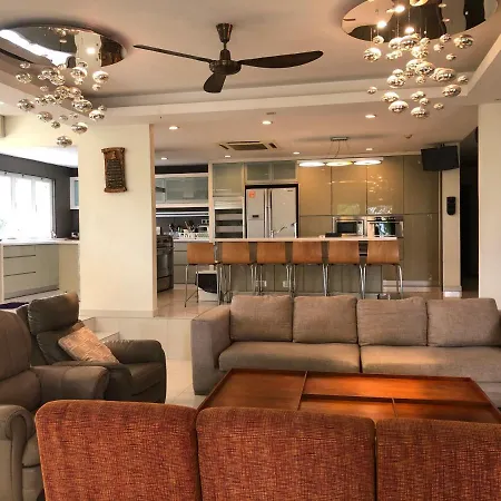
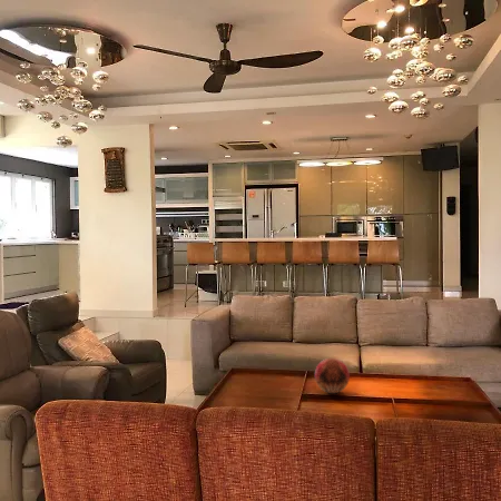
+ decorative orb (332, 375)
